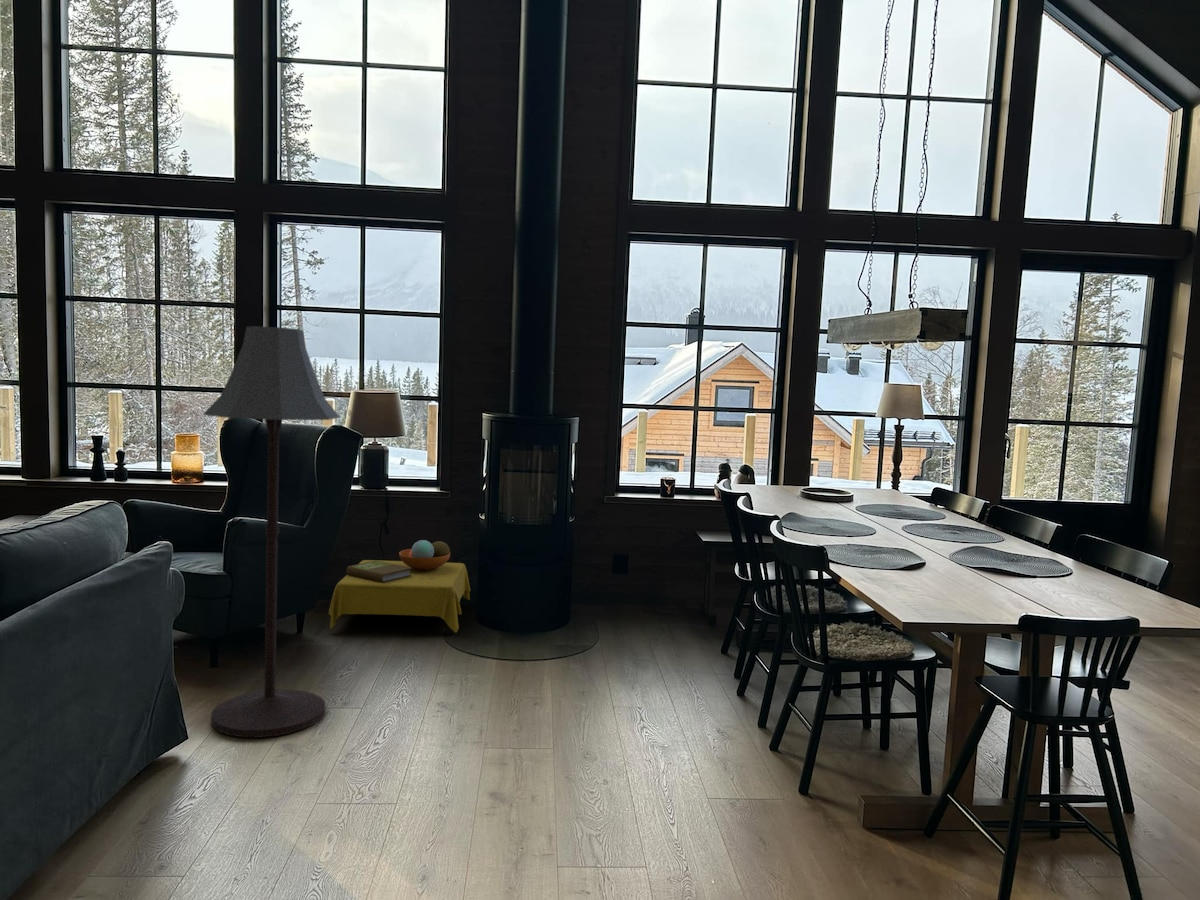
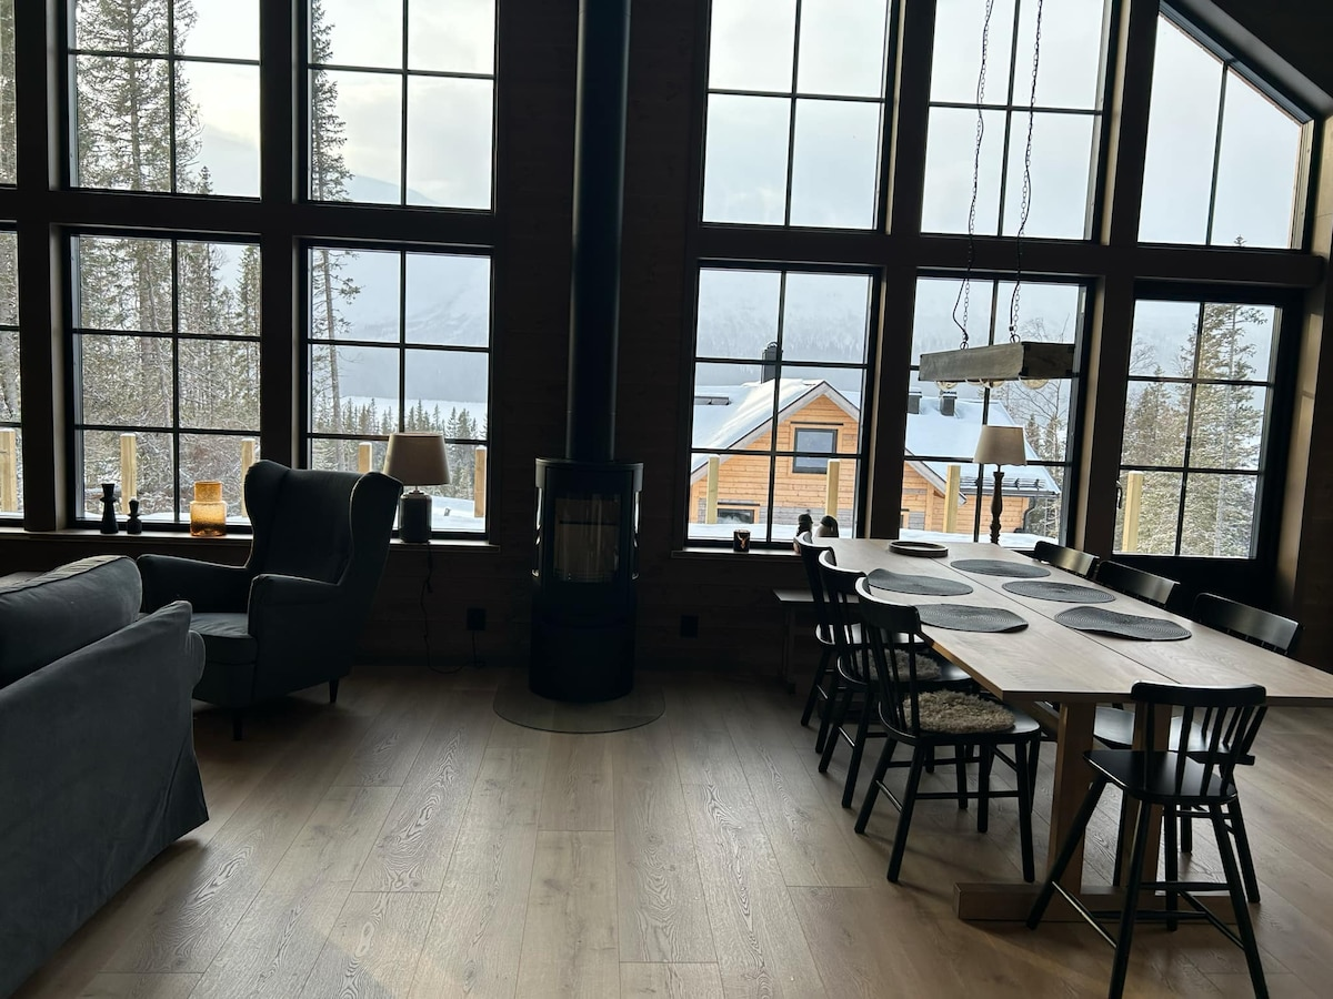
- floor lamp (272, 525)
- side table (404, 577)
